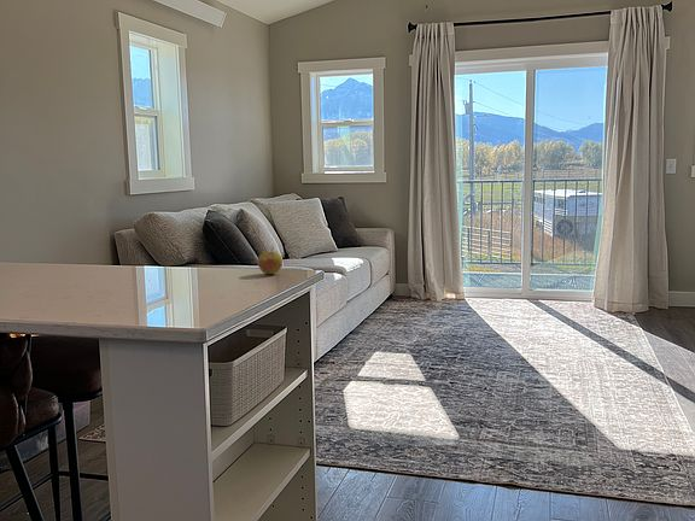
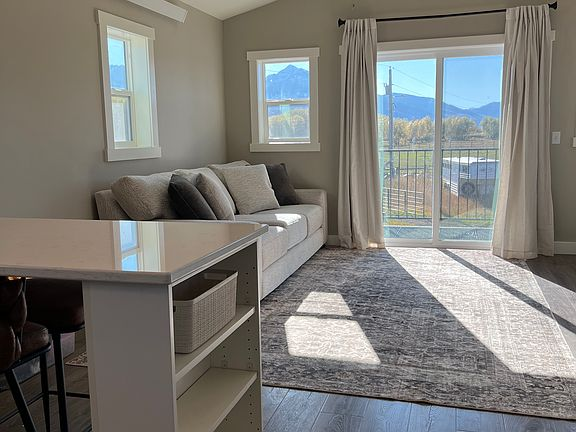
- apple (270, 259)
